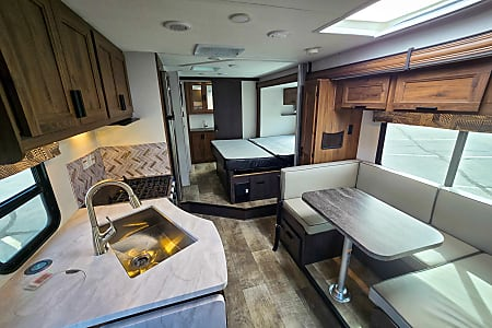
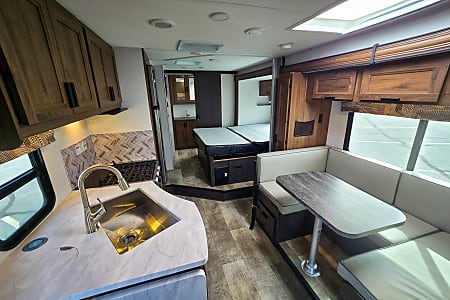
- graded trading card (40, 279)
